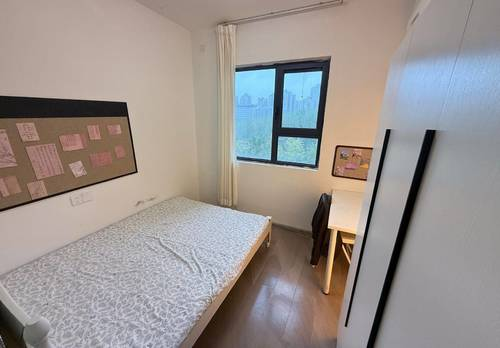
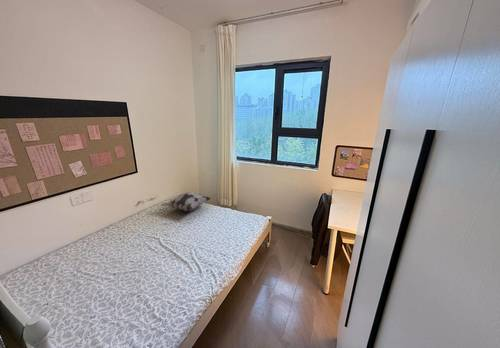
+ decorative pillow (186, 201)
